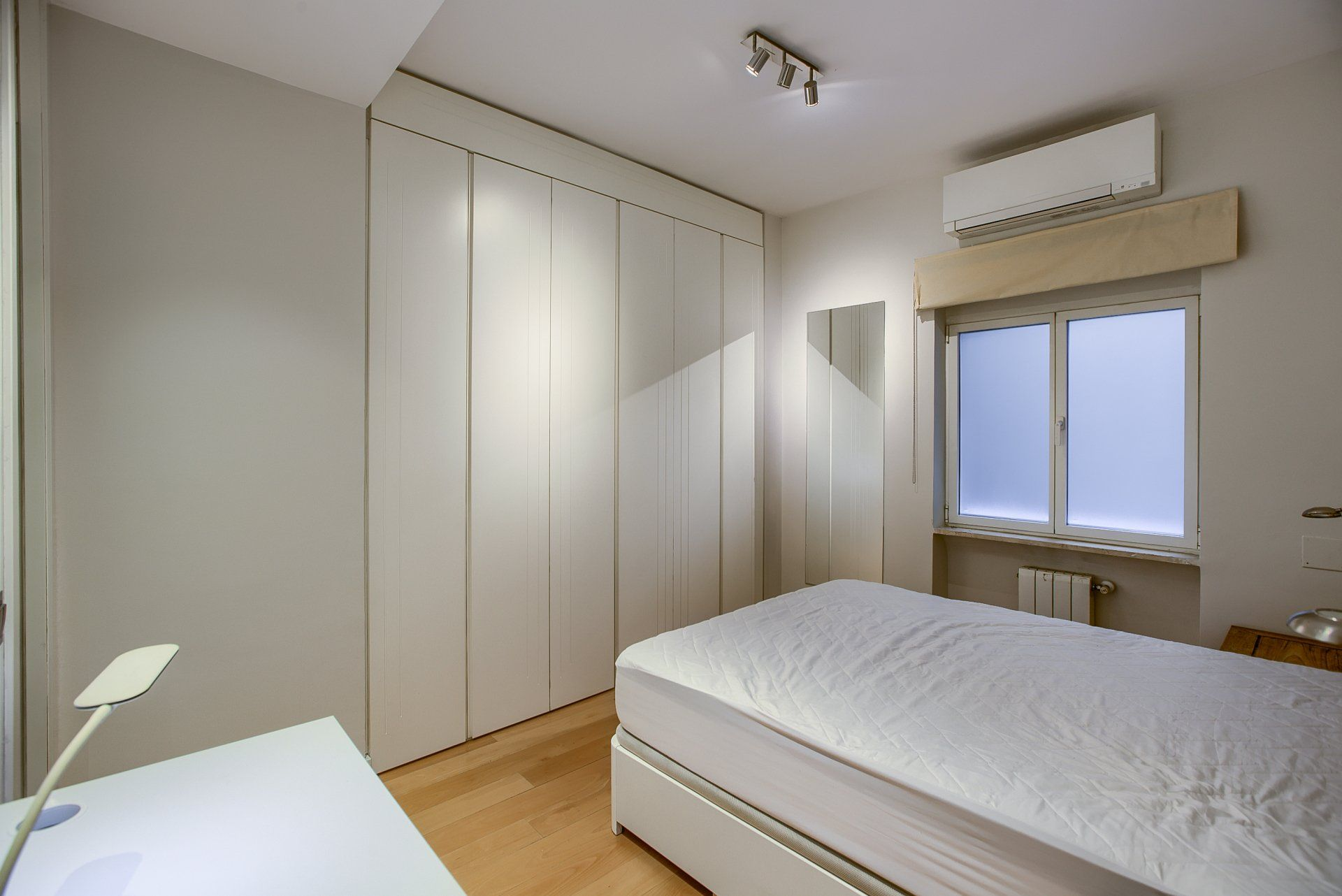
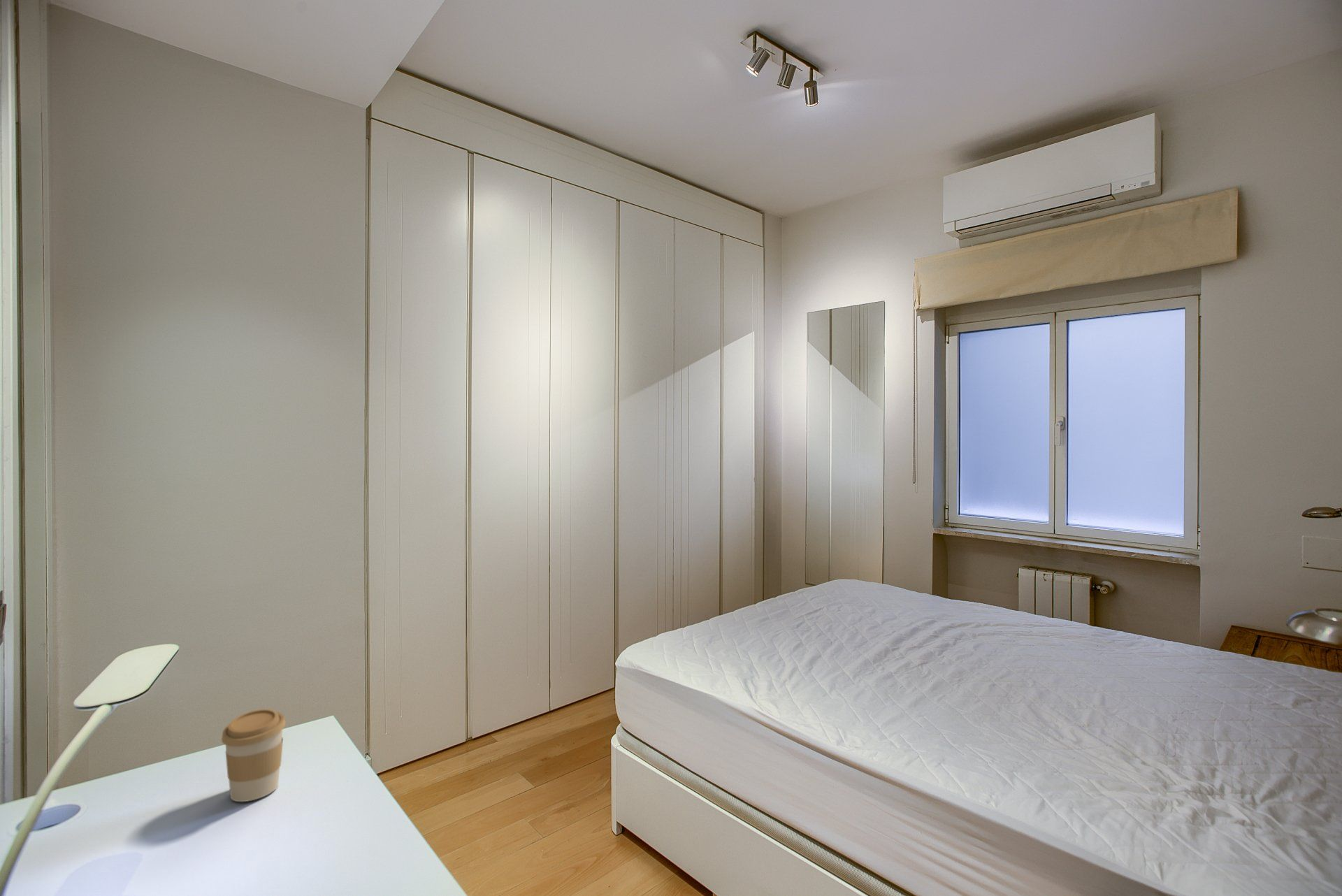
+ coffee cup (254, 753)
